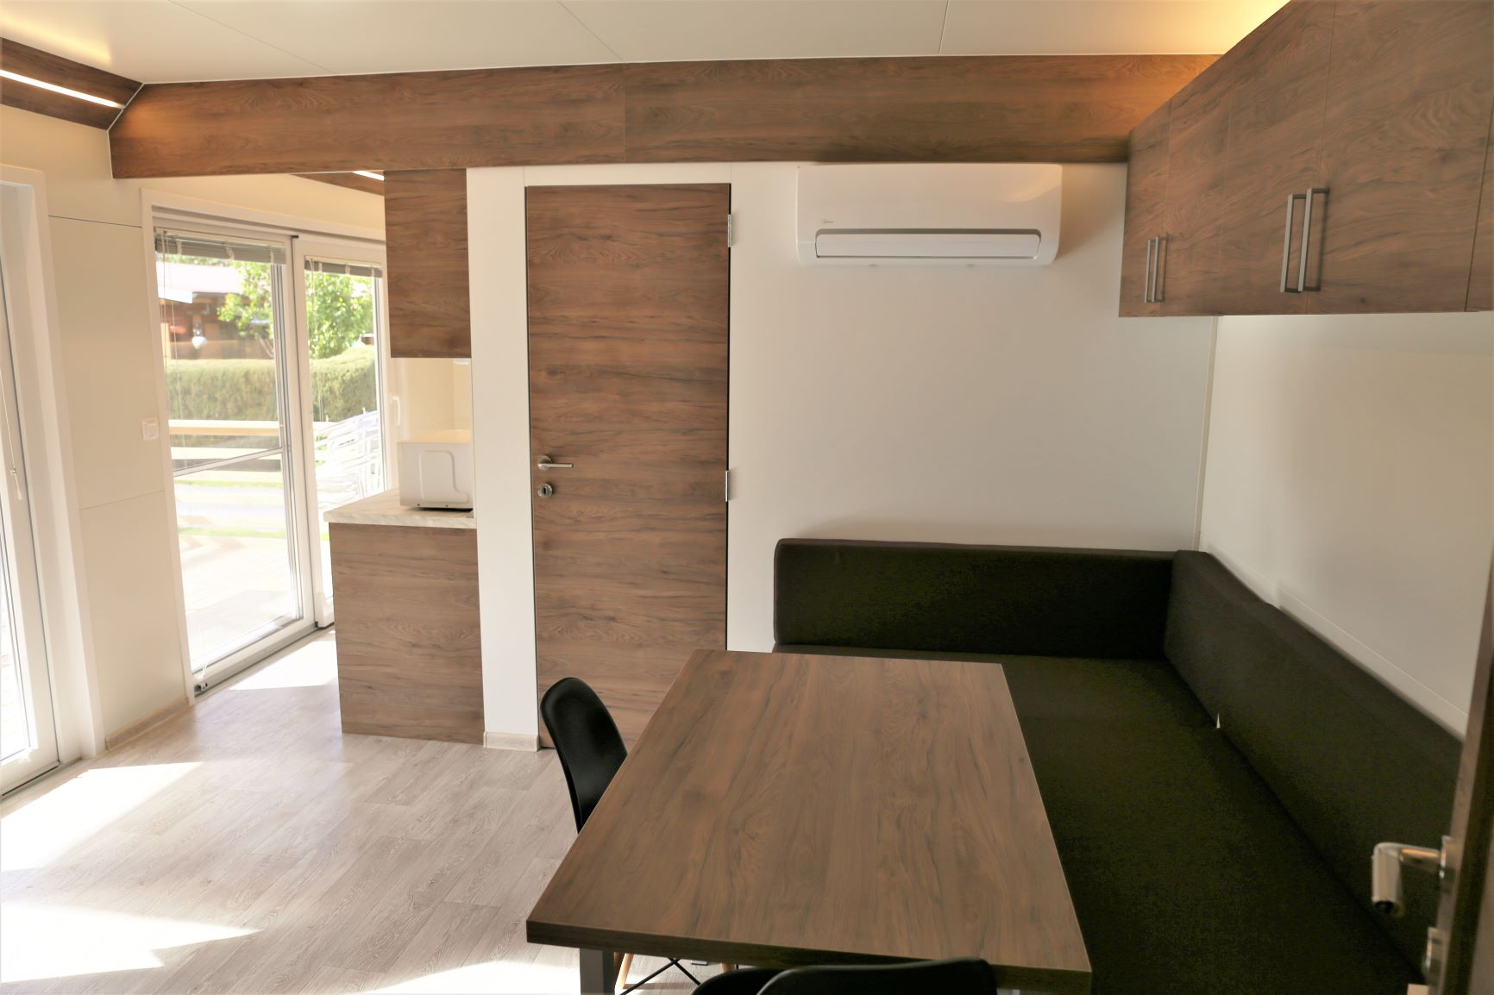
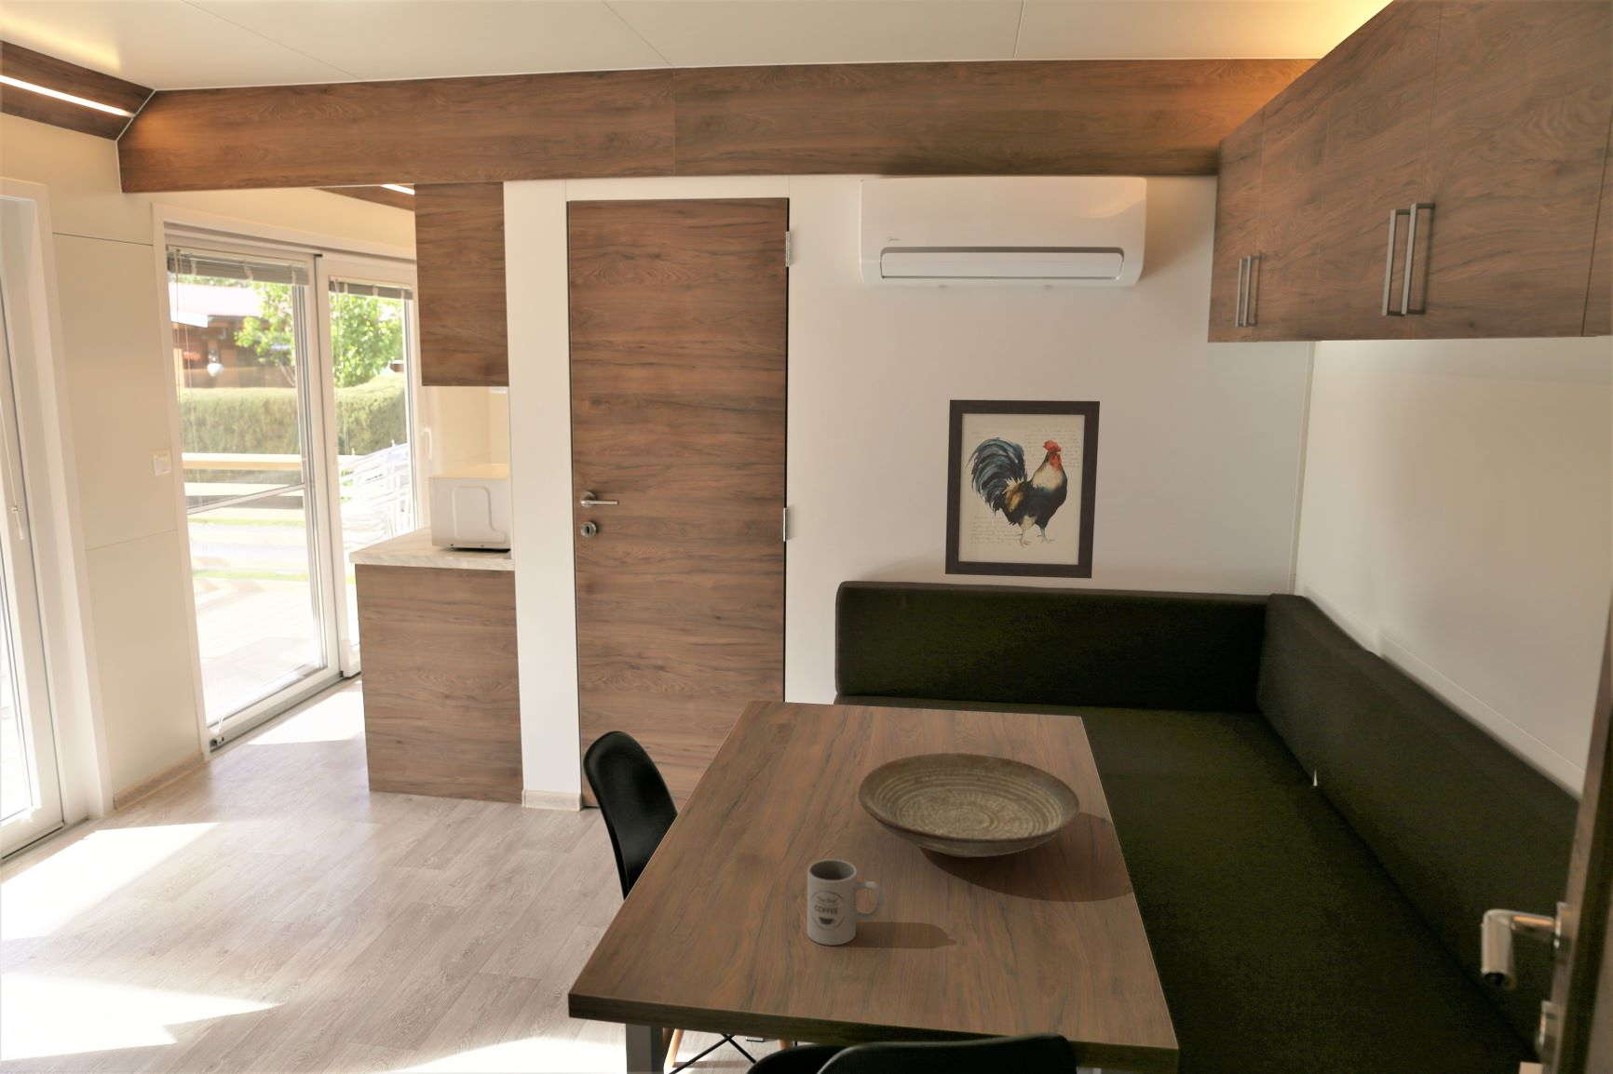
+ decorative bowl (967, 817)
+ wall art (1019, 489)
+ mug (844, 903)
